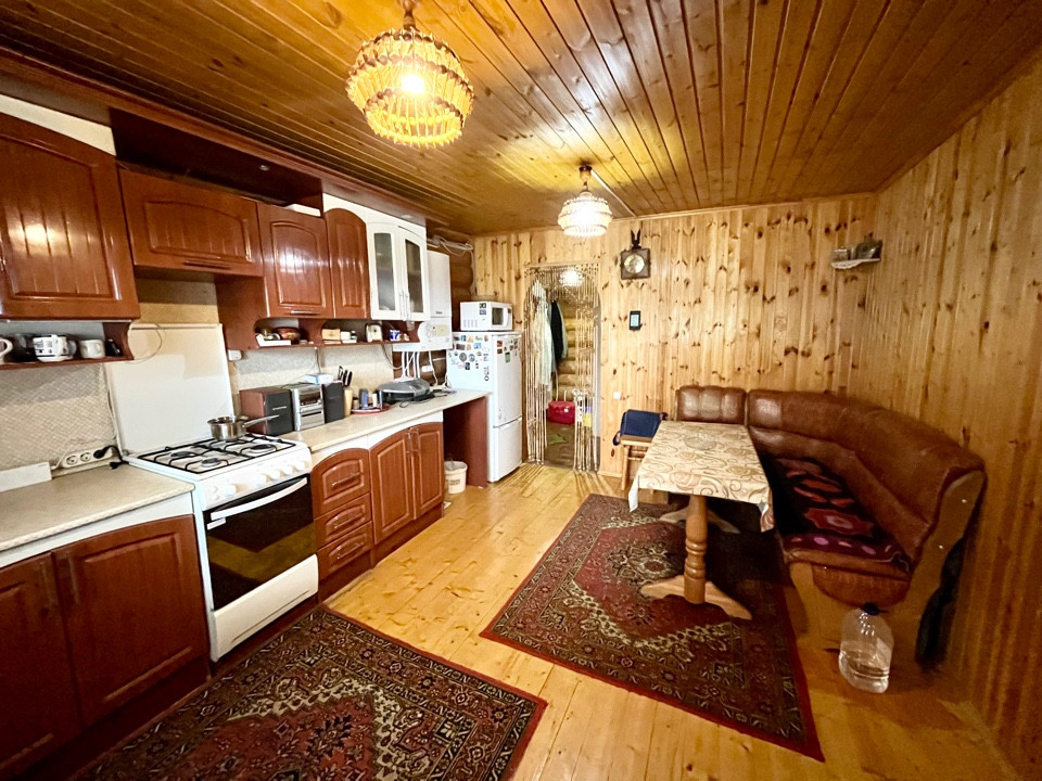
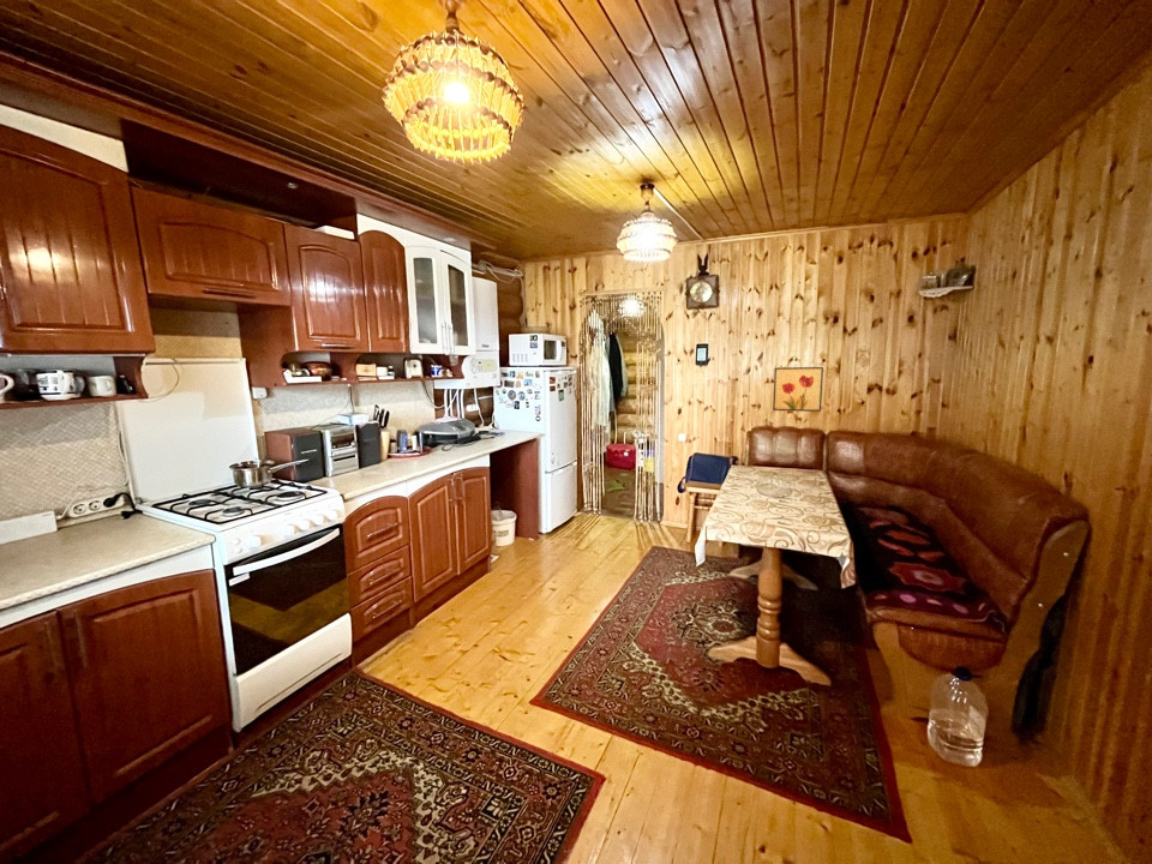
+ wall art (797, 389)
